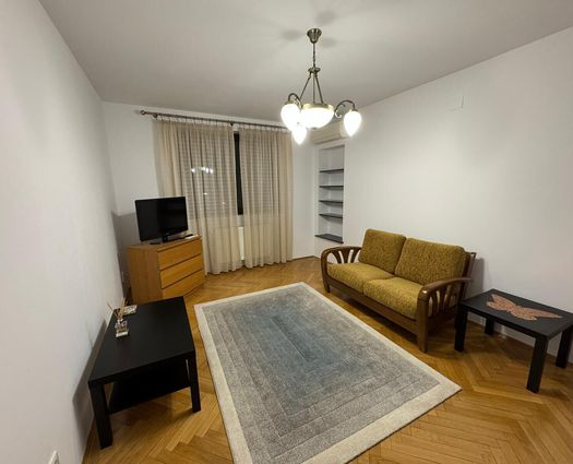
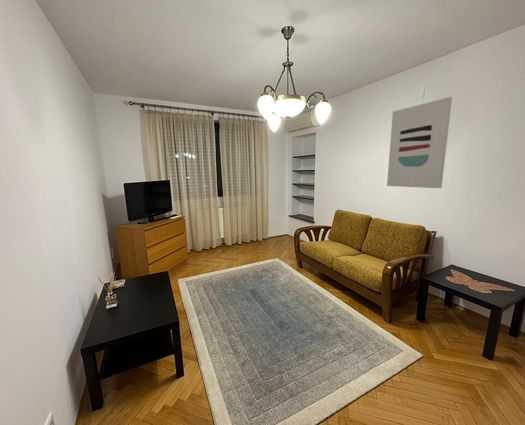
+ wall art (415, 147)
